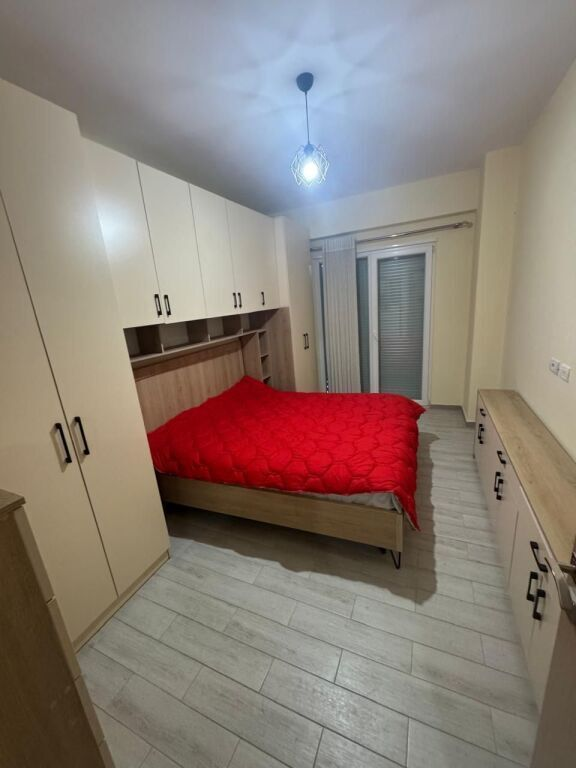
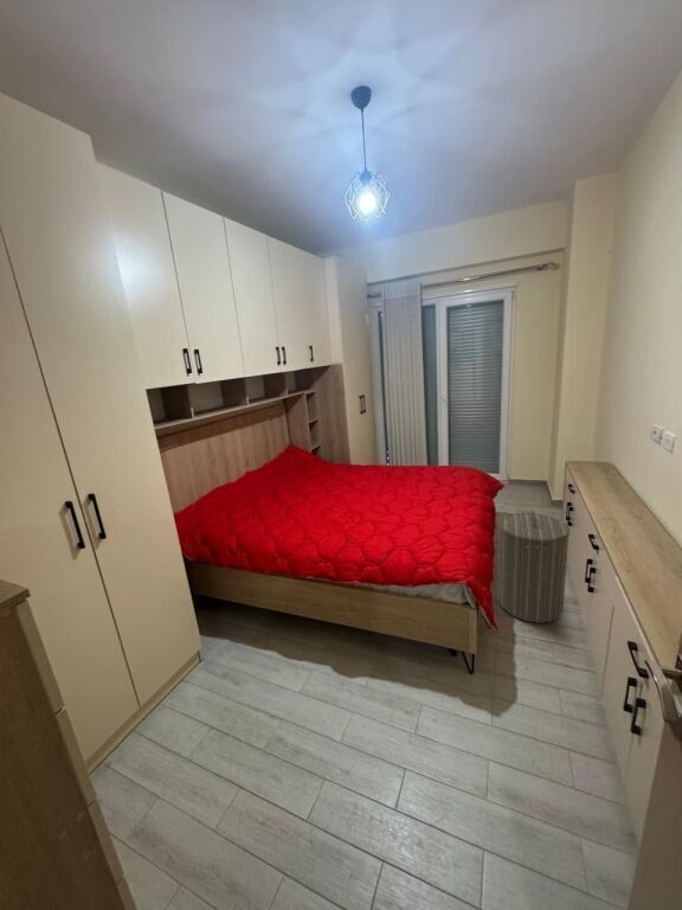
+ laundry hamper (530, 558)
